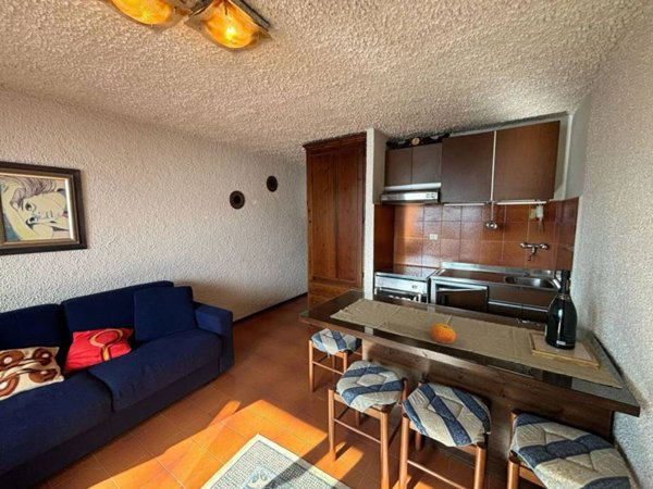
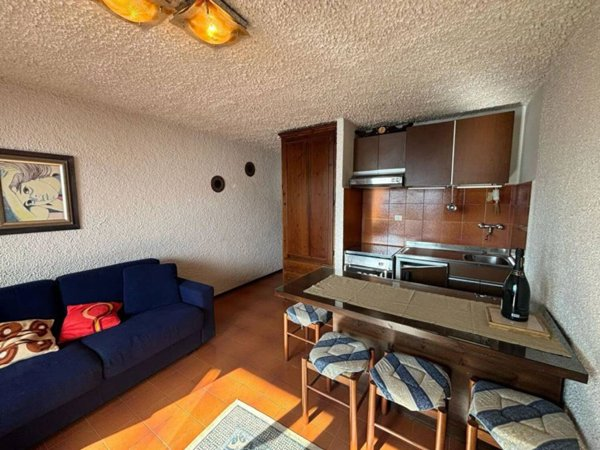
- fruit (442, 333)
